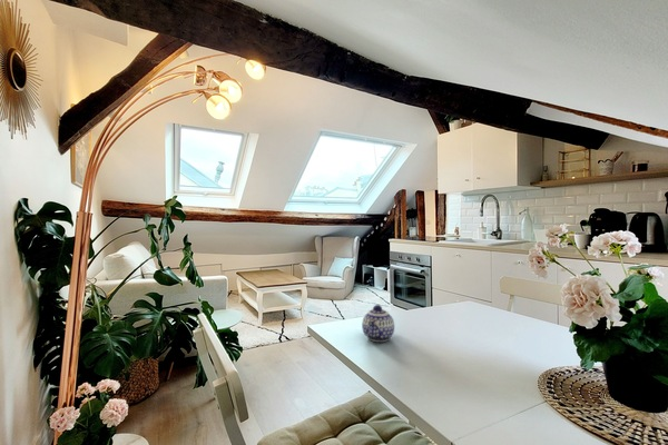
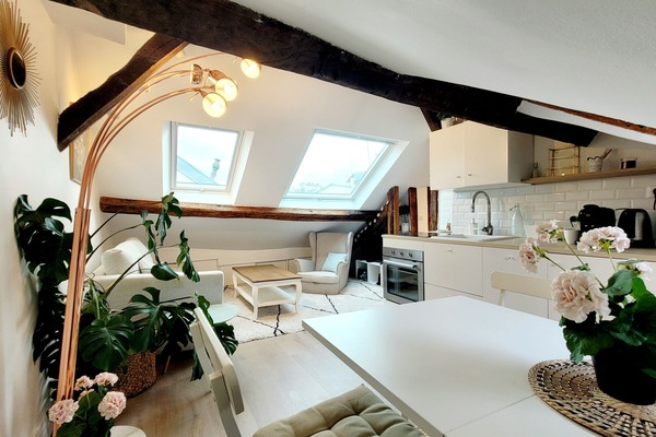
- teapot (377, 322)
